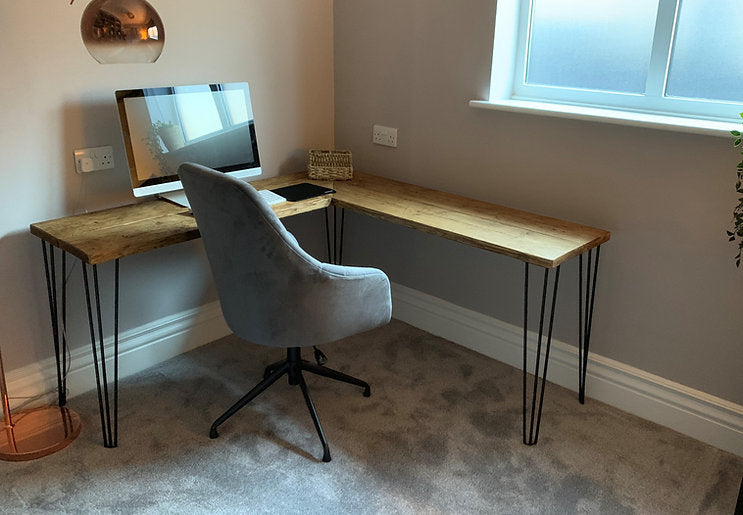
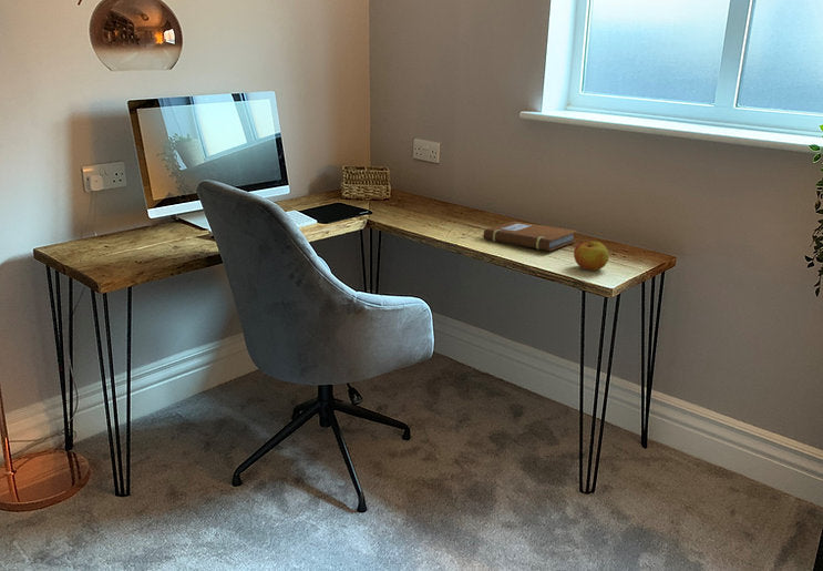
+ apple (590, 255)
+ notebook (527, 234)
